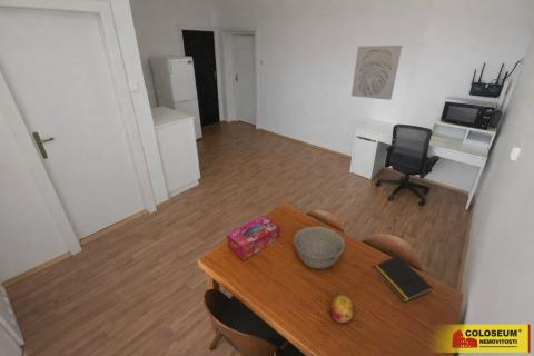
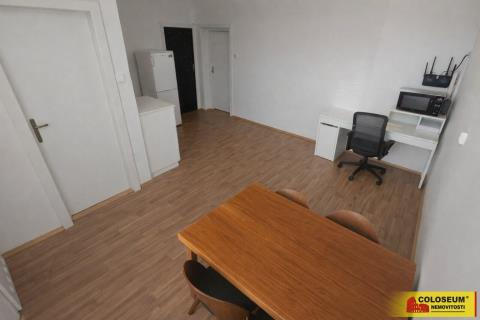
- fruit (342, 307)
- bowl (317, 250)
- wall art (374, 72)
- tissue box (254, 236)
- notepad (400, 277)
